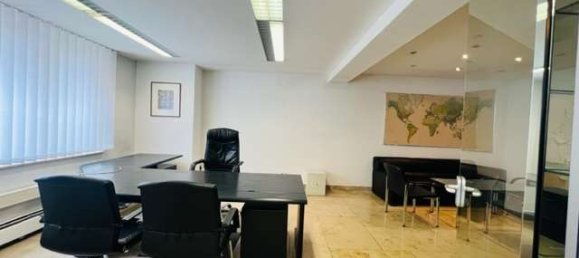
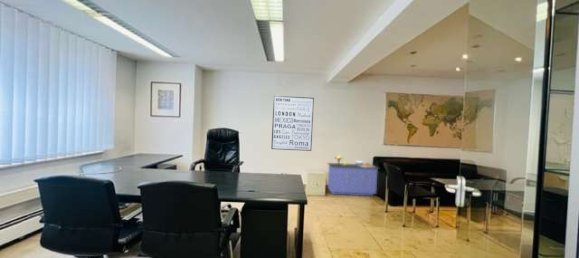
+ wall art (292, 123)
+ storage cabinet (352, 175)
